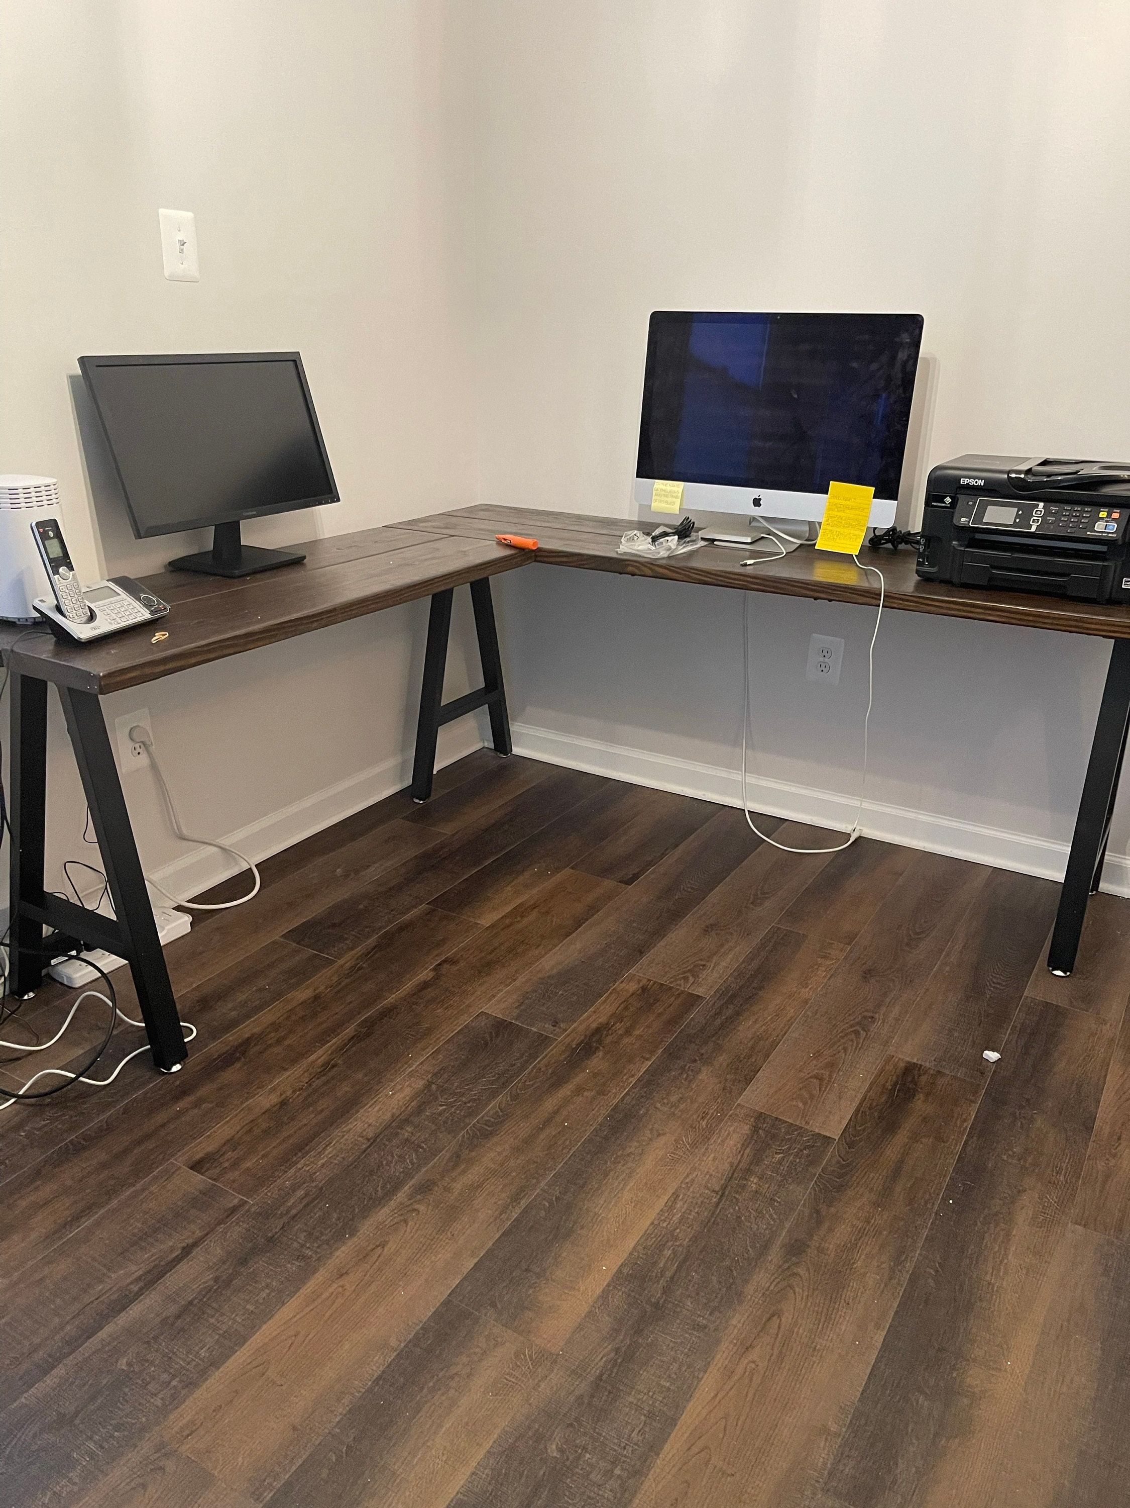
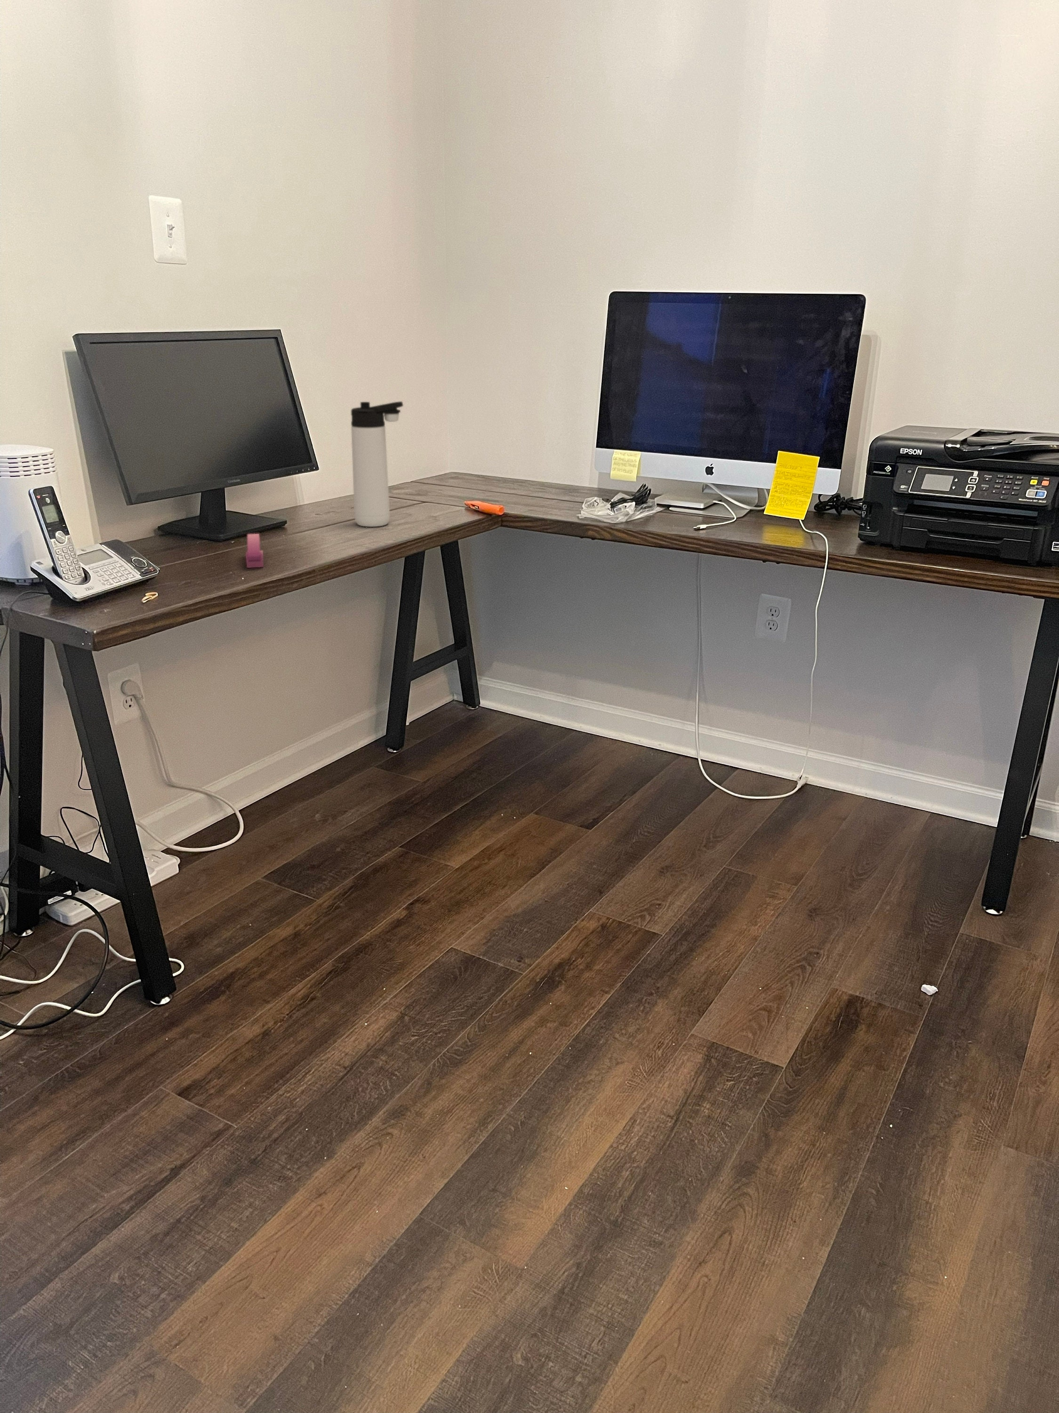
+ thermos bottle (378, 464)
+ stapler (254, 550)
